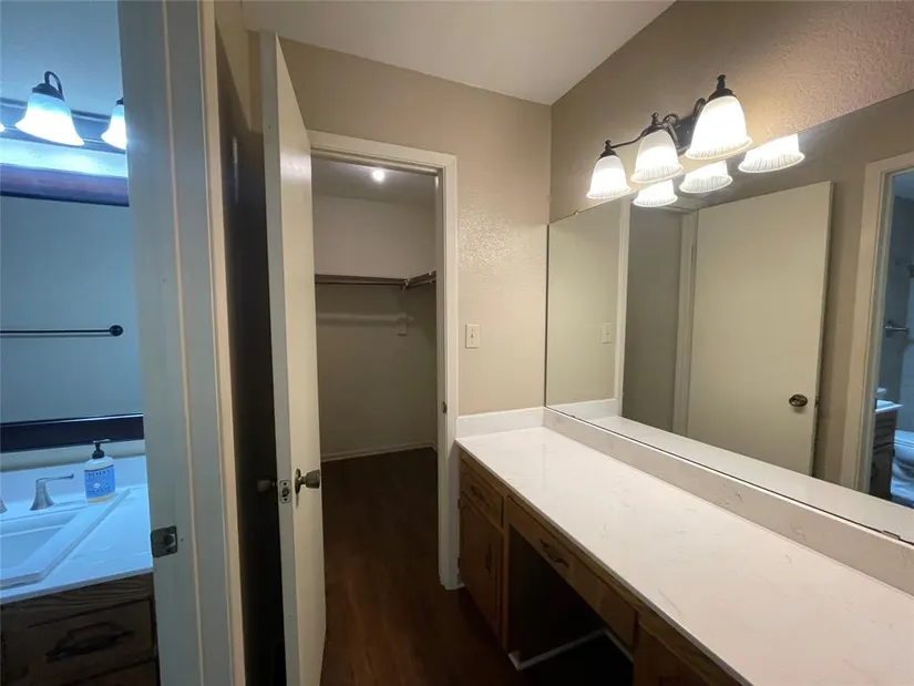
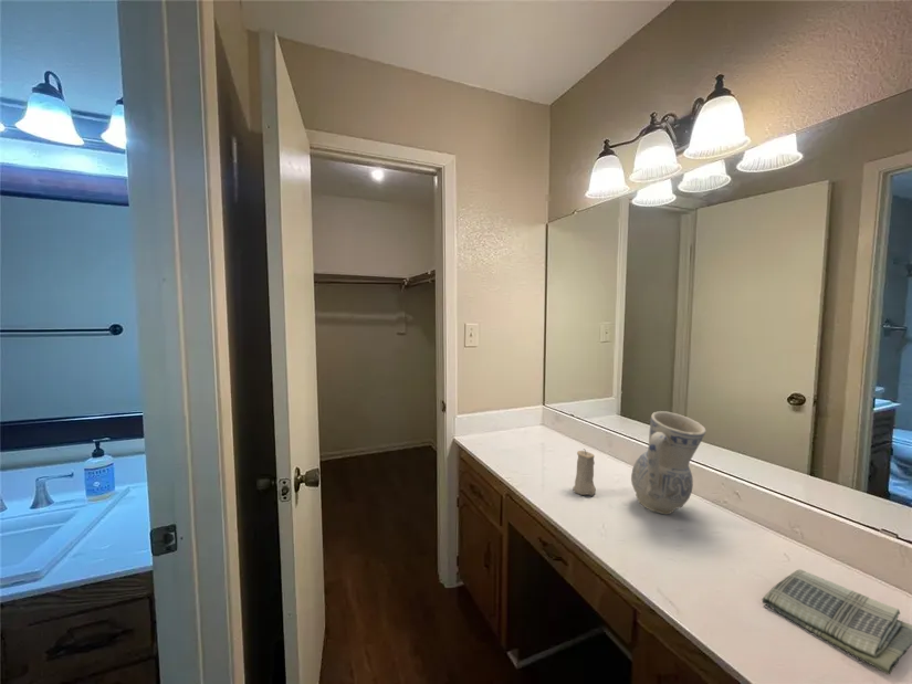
+ vase (665, 463)
+ dish towel (838, 611)
+ candle (585, 470)
